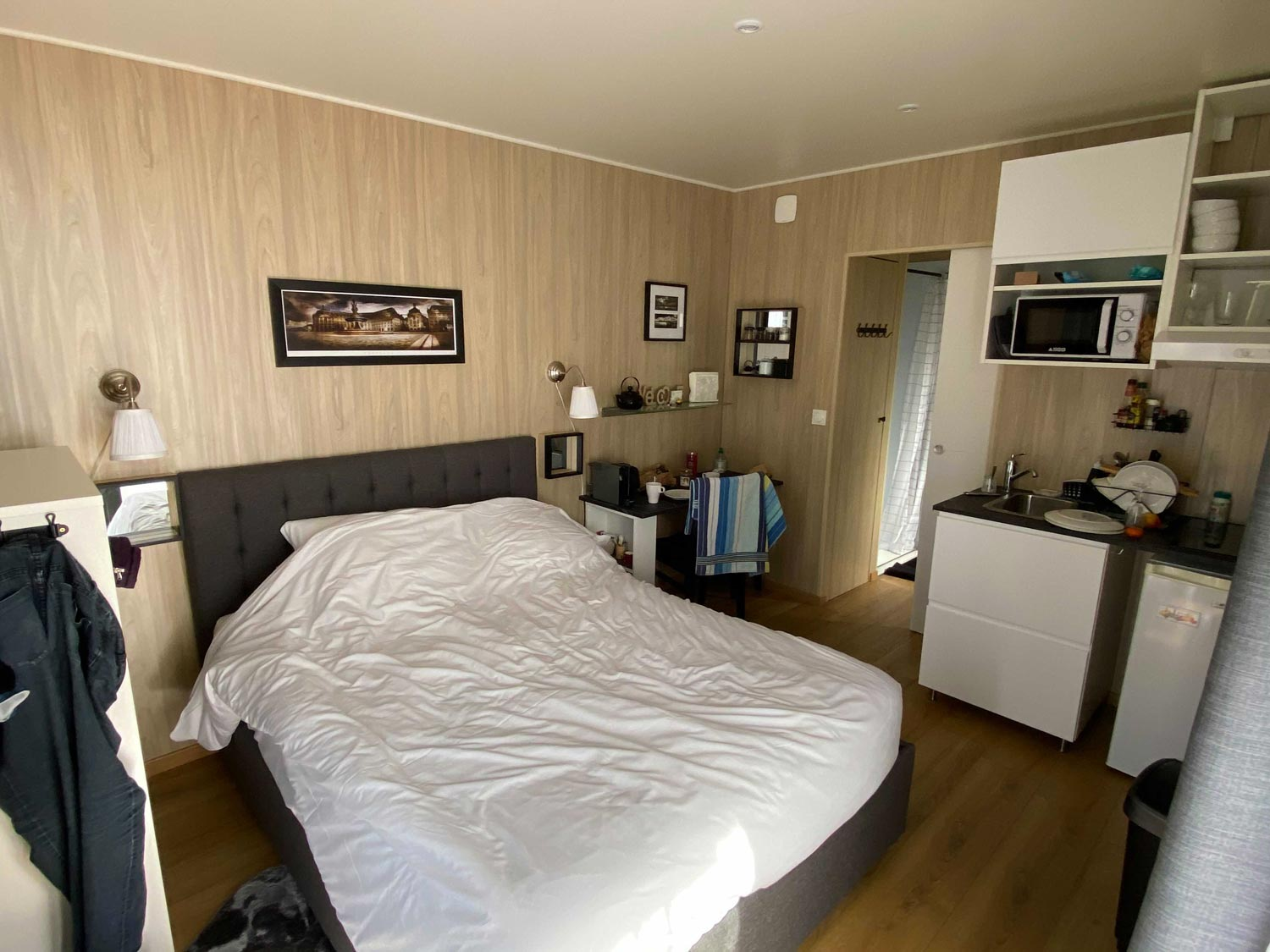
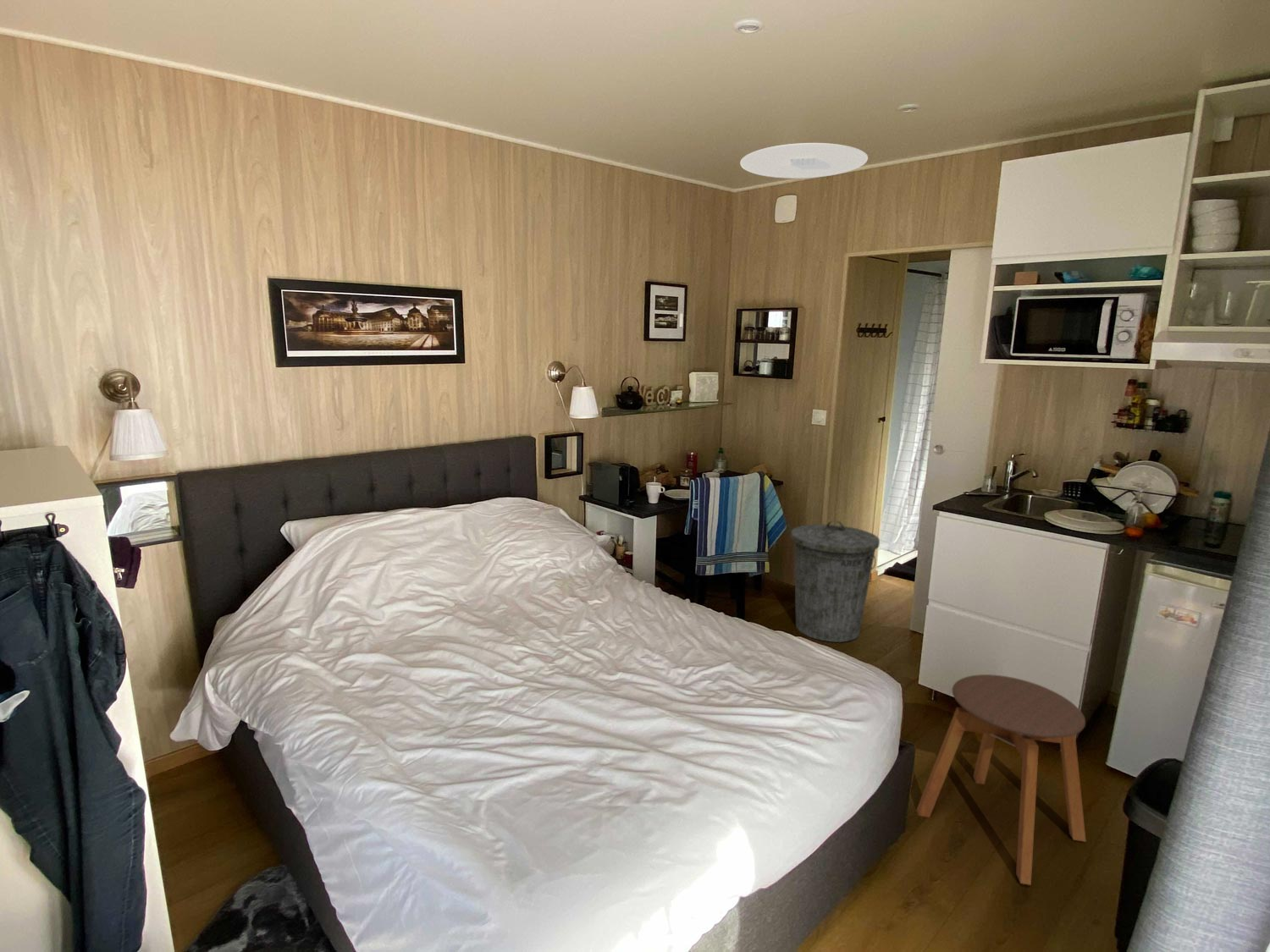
+ stool (1019, 754)
+ ceiling light (803, 155)
+ trash can (831, 575)
